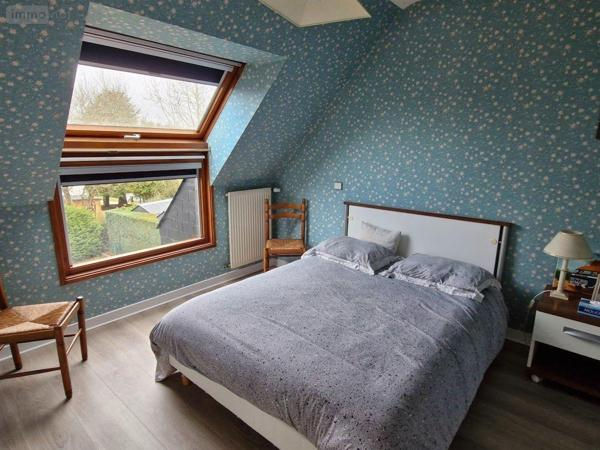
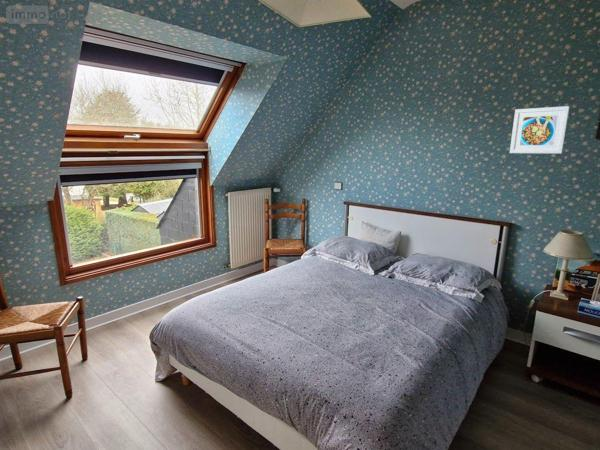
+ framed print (538, 130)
